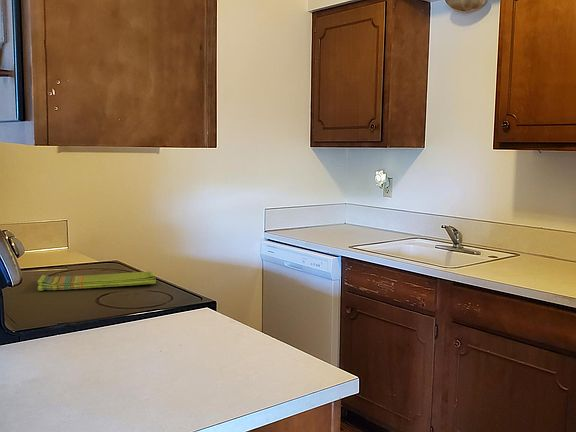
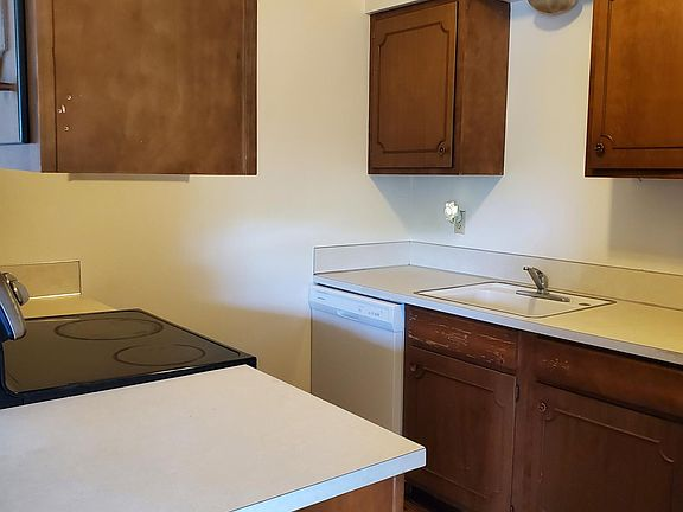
- dish towel (98, 278)
